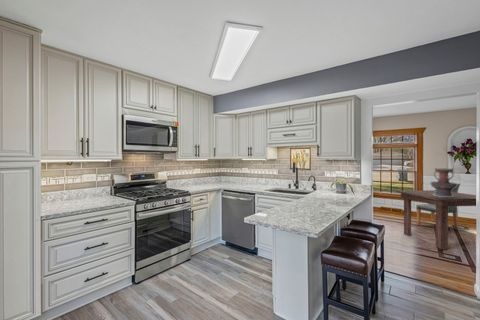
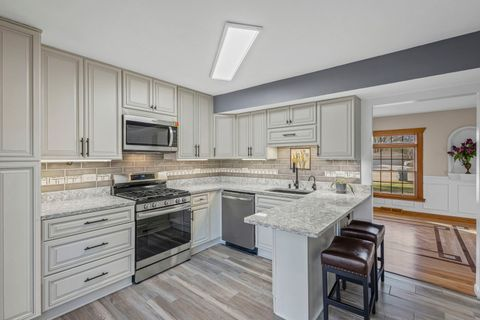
- decorative urn (443, 181)
- dining table (441, 217)
- dining chair (435, 205)
